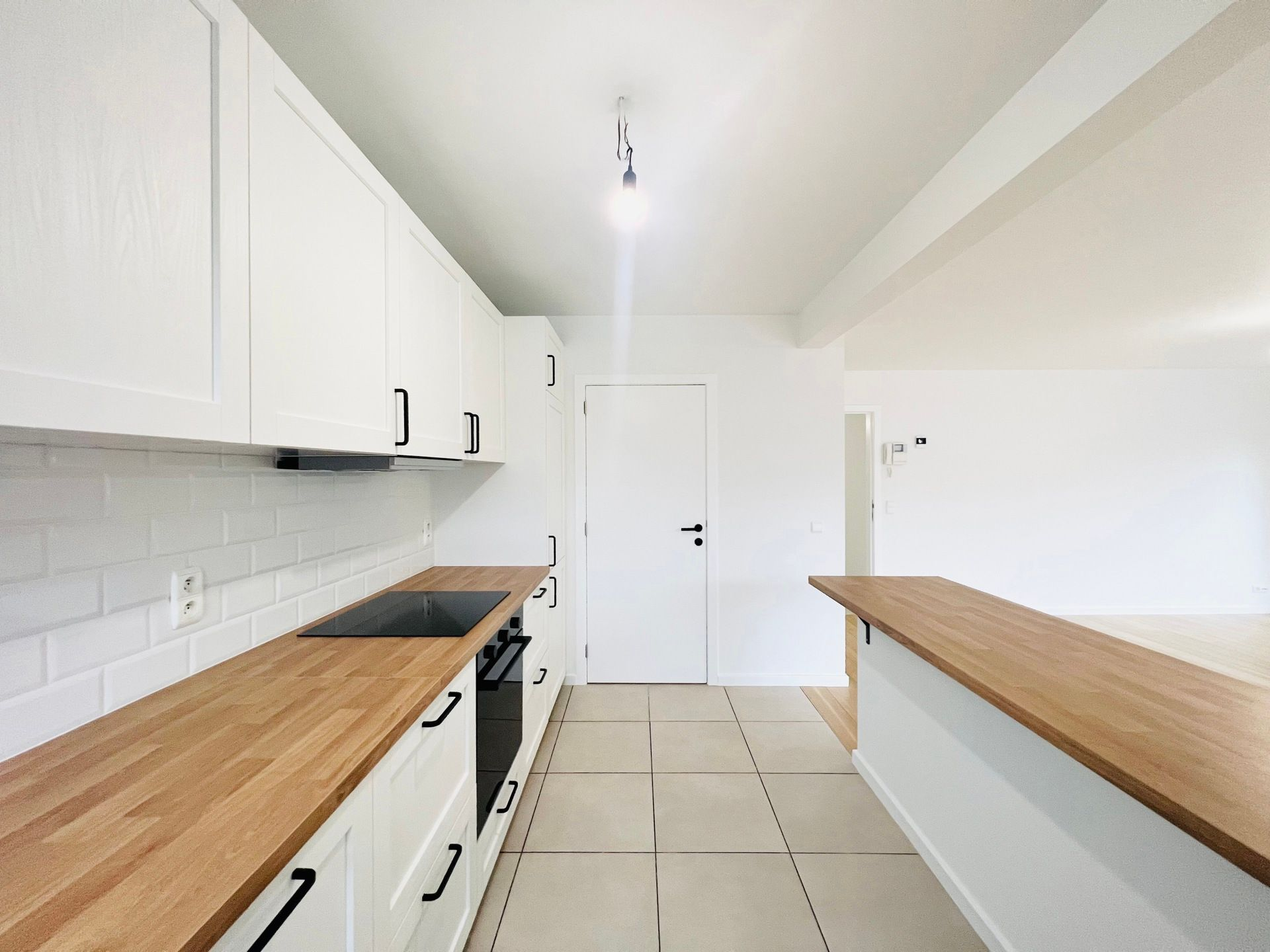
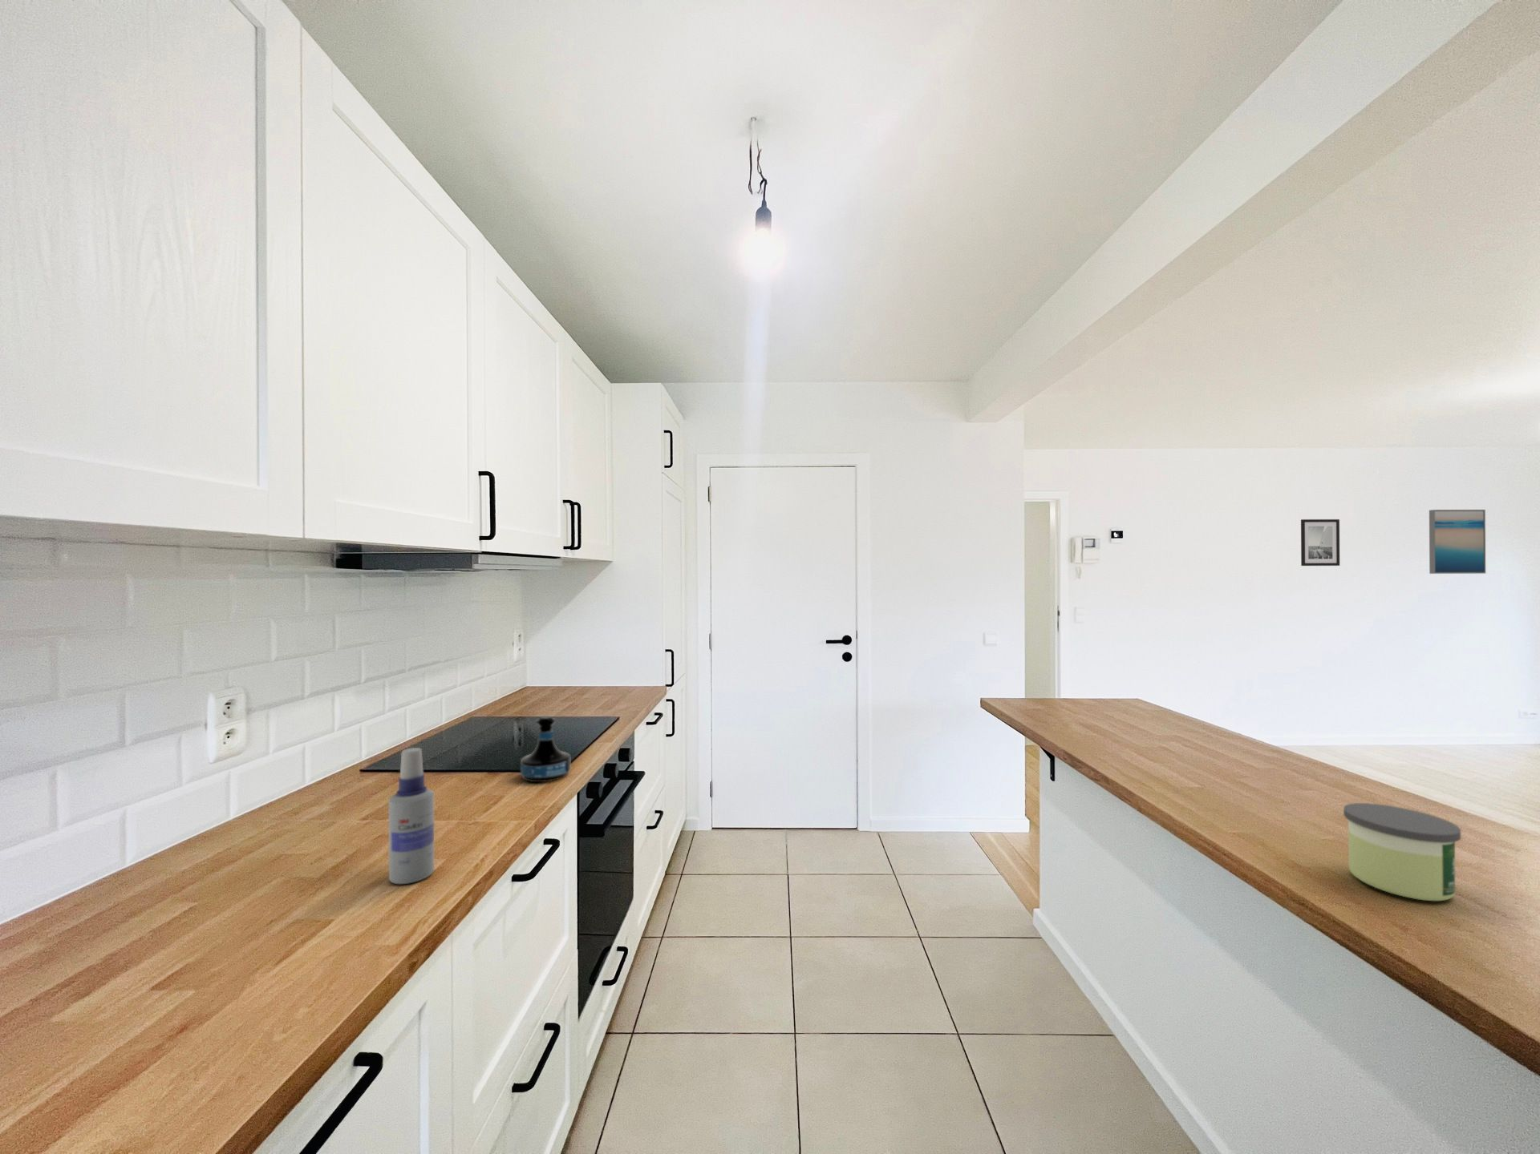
+ tequila bottle (546, 745)
+ wall art (1321, 543)
+ candle (1399, 851)
+ spray bottle (411, 812)
+ wall art (1456, 541)
